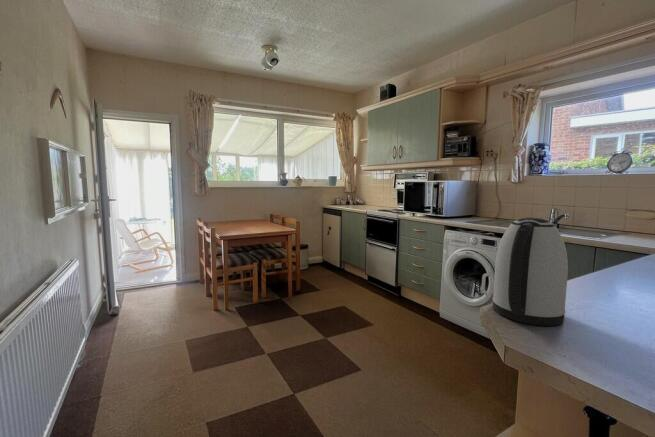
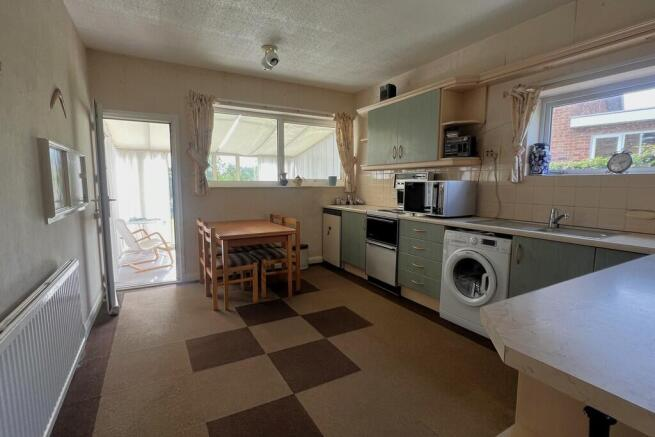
- kettle (526, 268)
